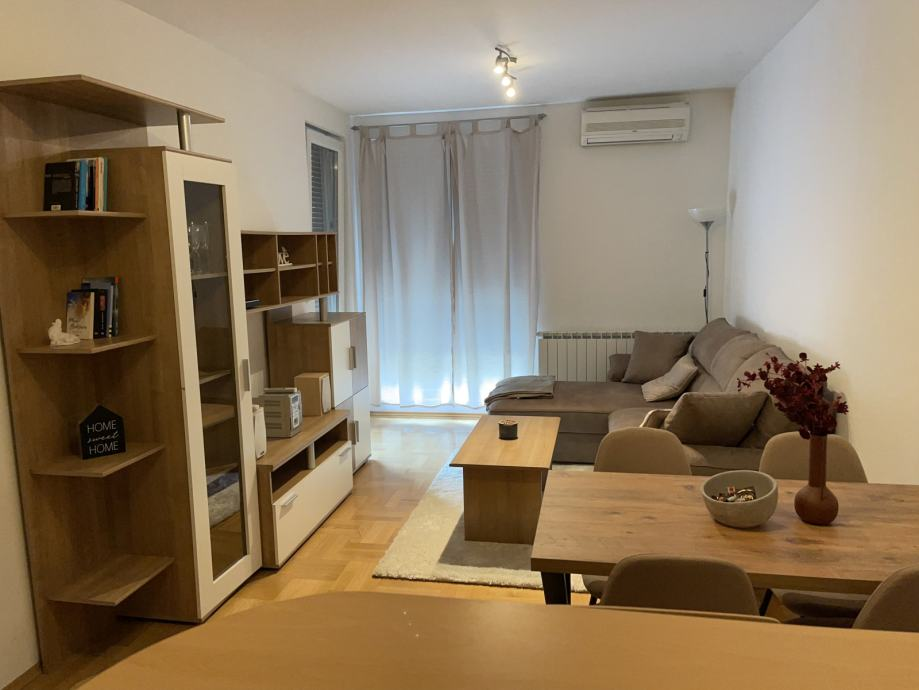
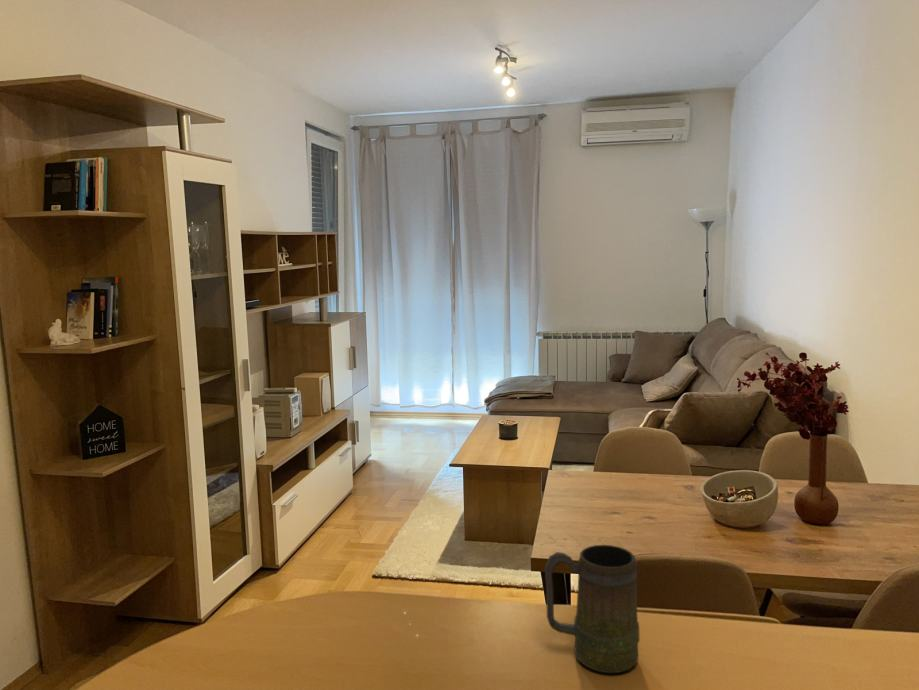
+ mug (591, 604)
